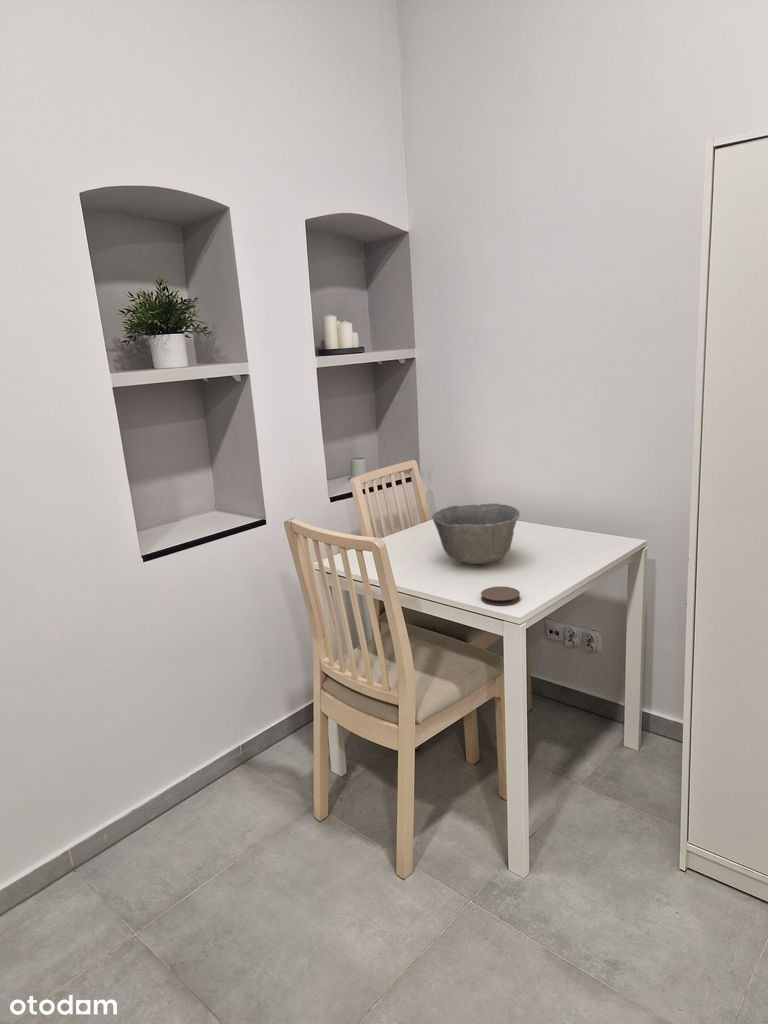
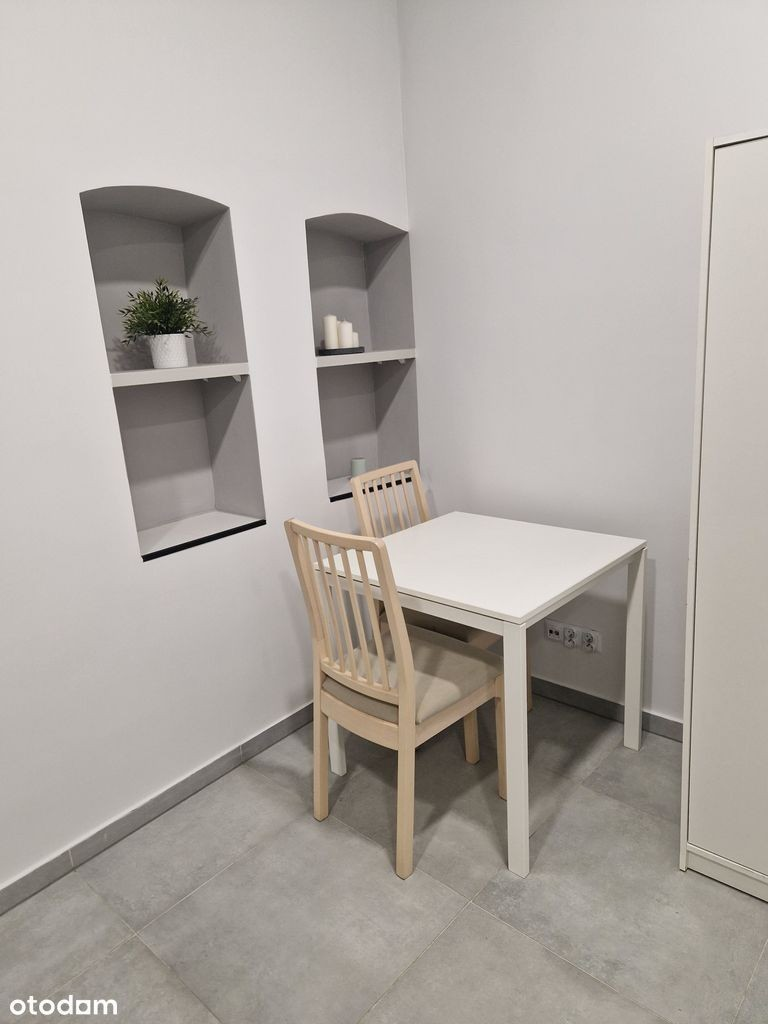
- bowl (477, 536)
- coaster (500, 595)
